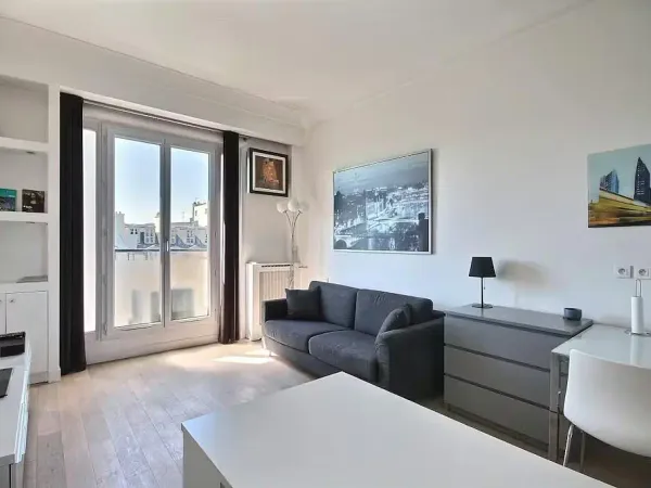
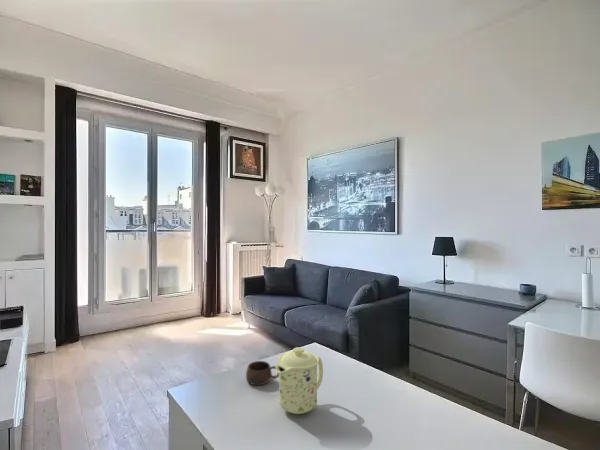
+ cup (262, 373)
+ mug (300, 377)
